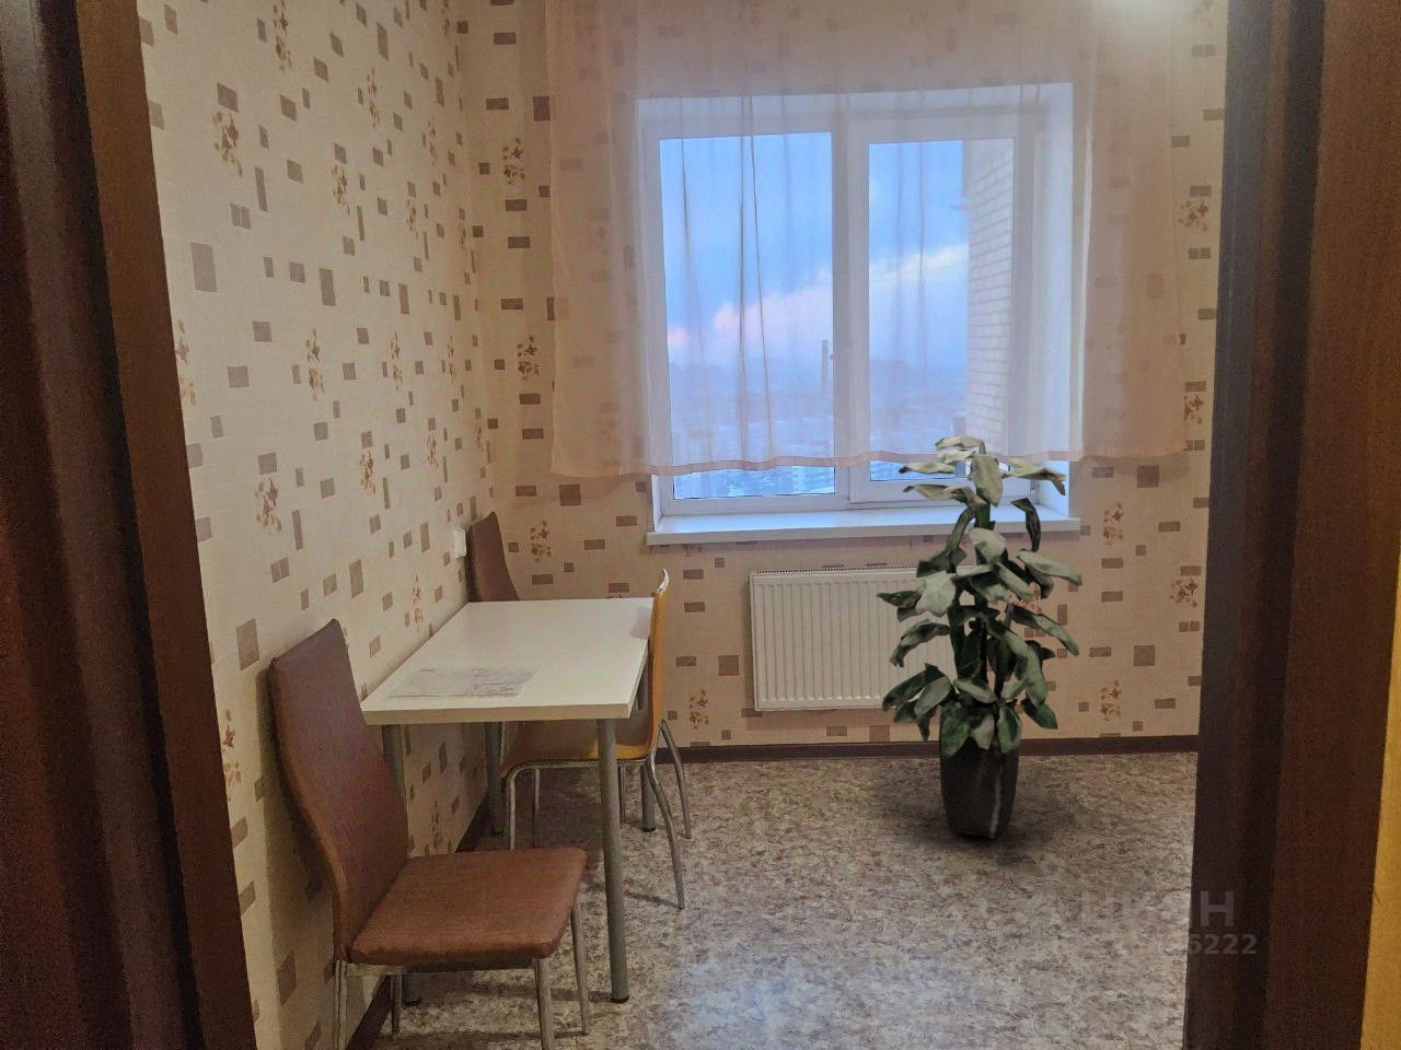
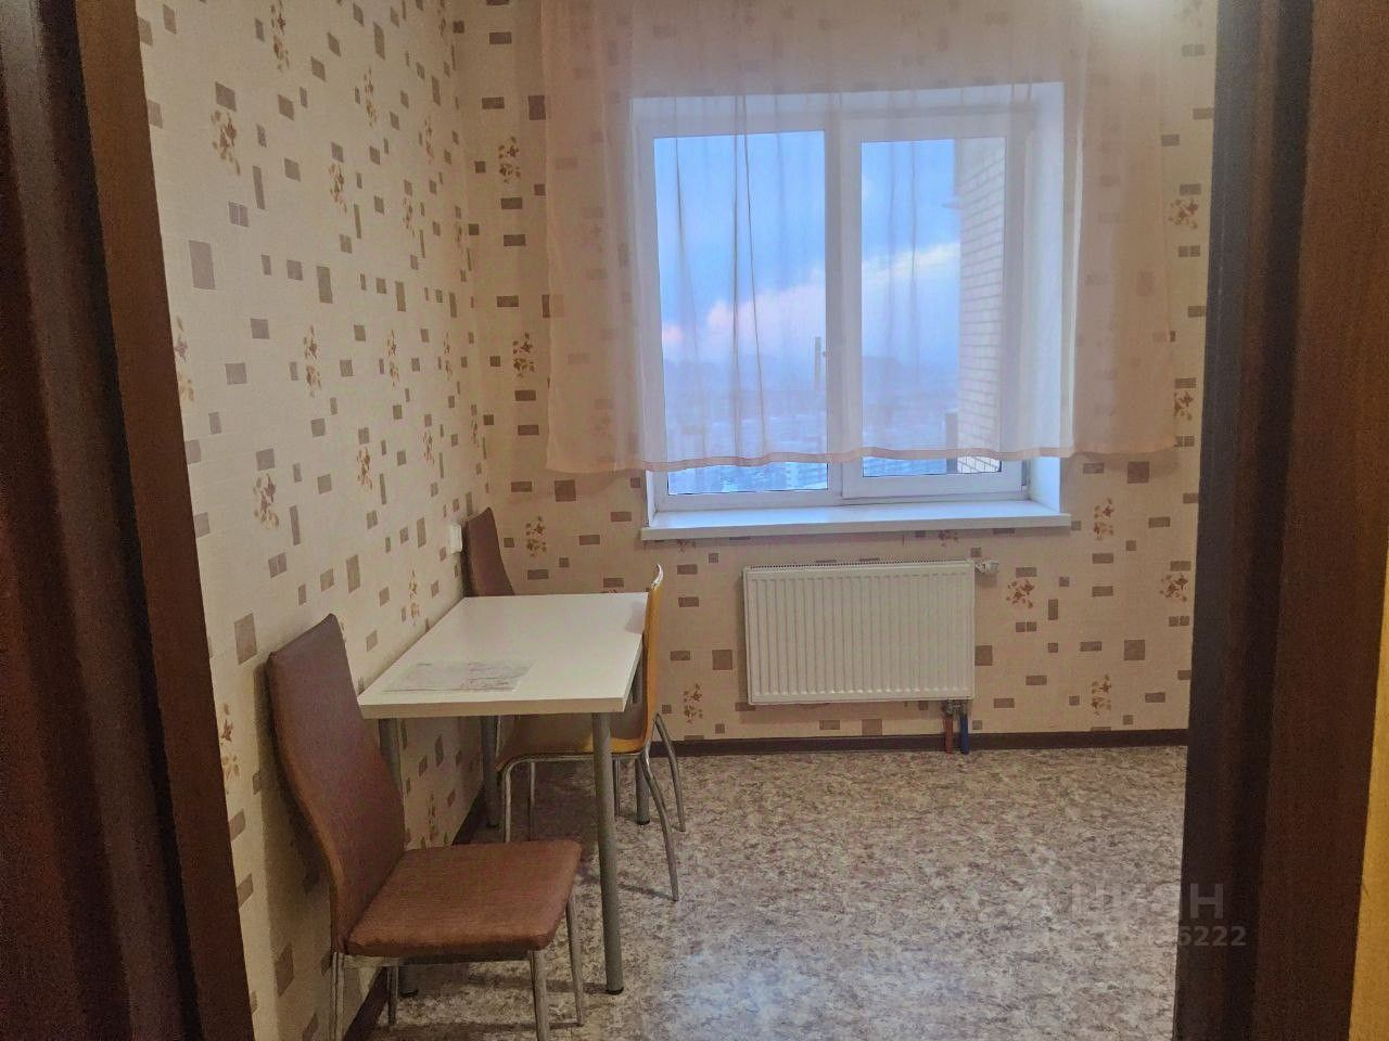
- indoor plant (971, 633)
